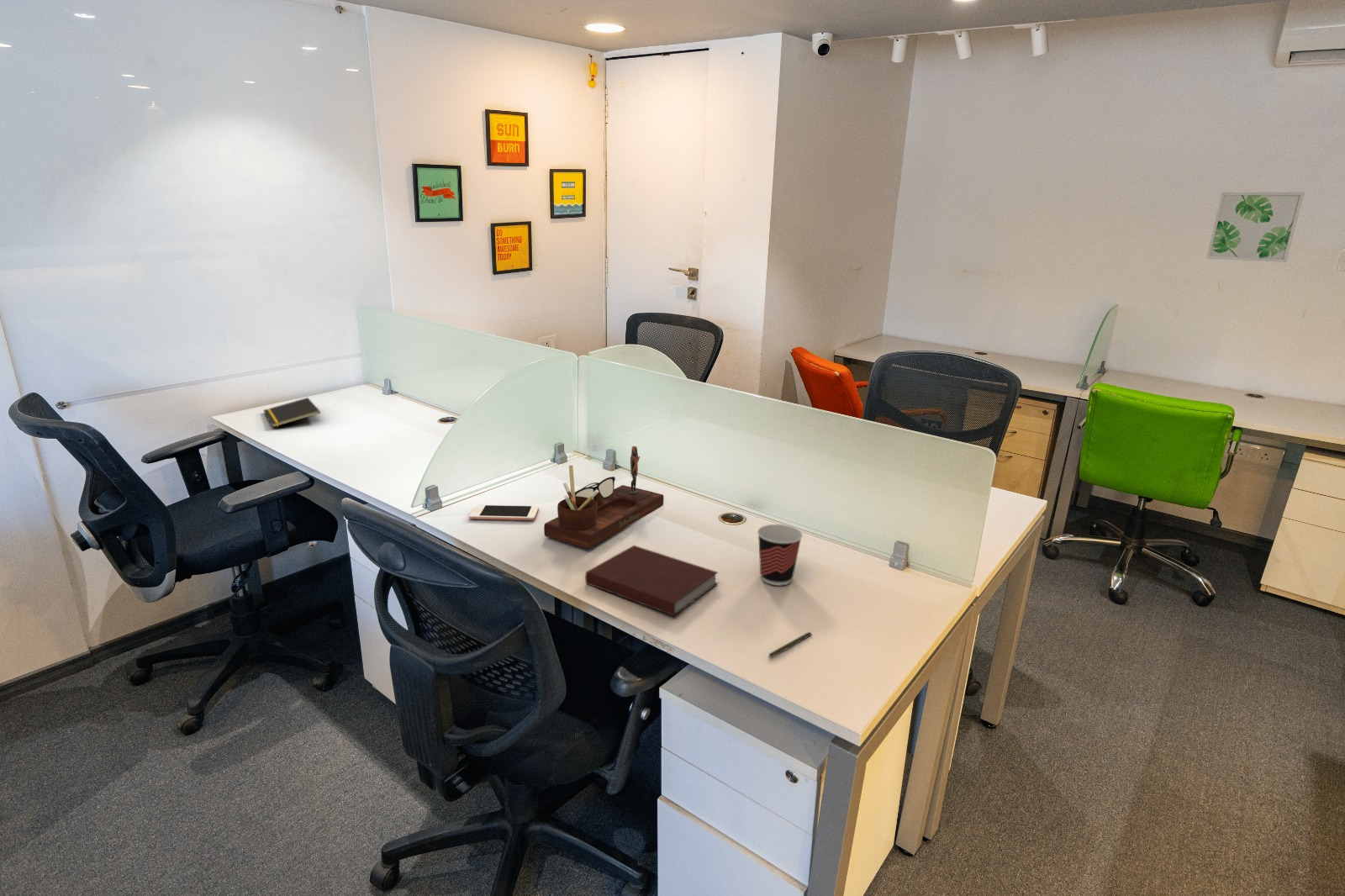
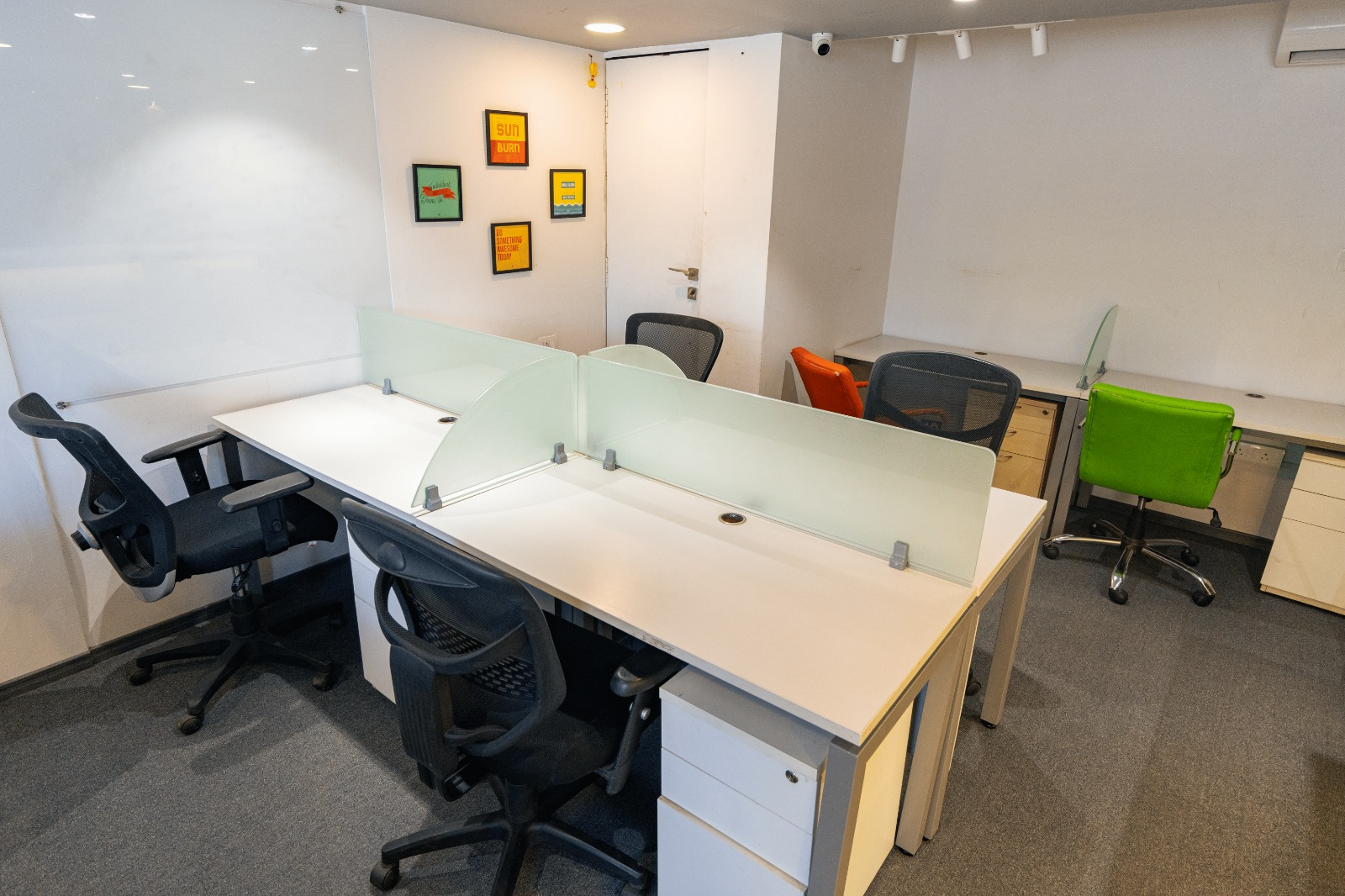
- pen (789, 644)
- notepad (291, 411)
- cell phone (504, 512)
- desk organizer (603, 491)
- notebook (651, 577)
- wall art (1253, 226)
- cup (778, 556)
